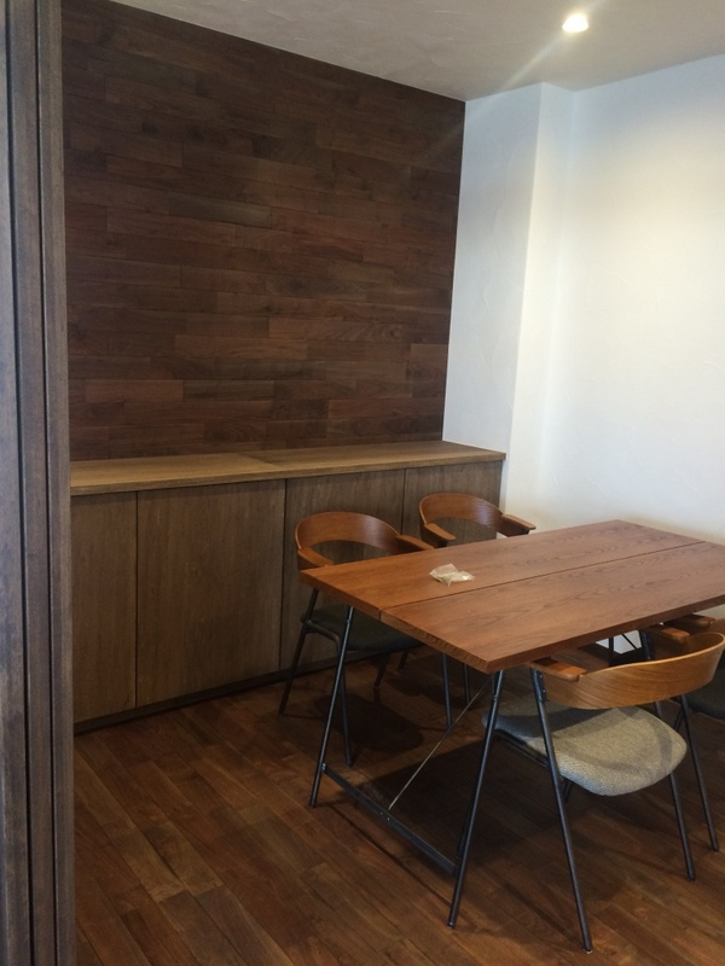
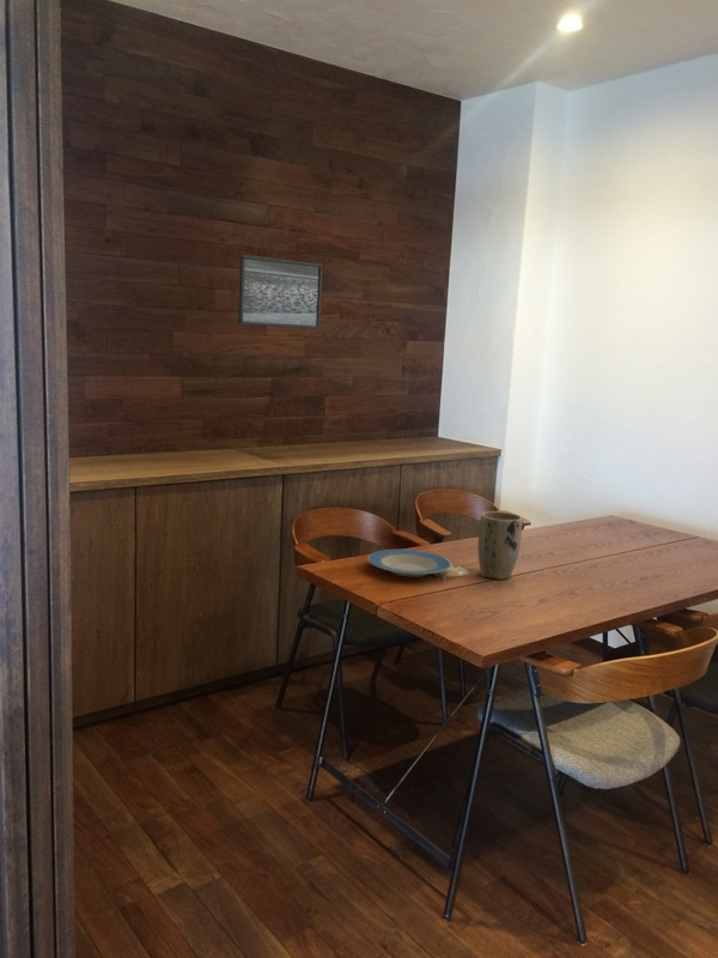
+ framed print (281, 293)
+ plate (408, 565)
+ plant pot (498, 545)
